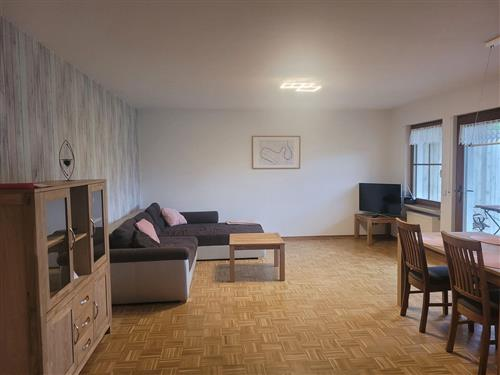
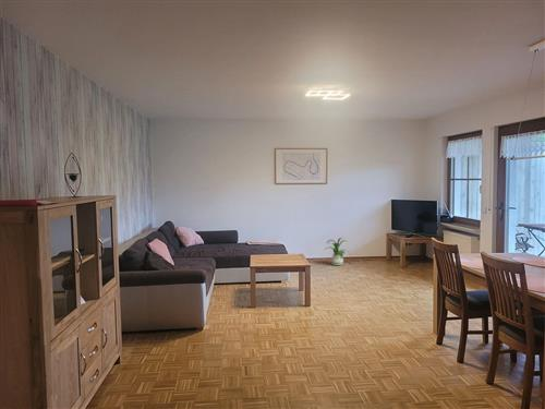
+ house plant (337, 250)
